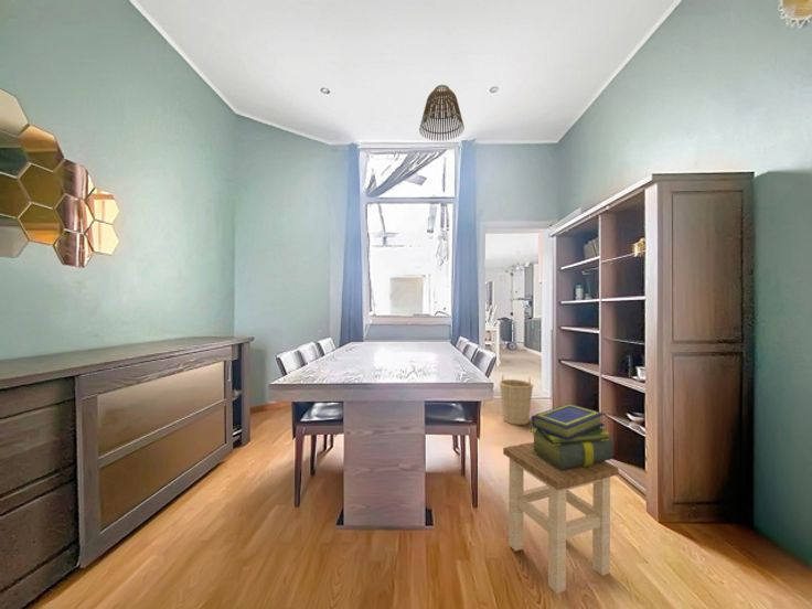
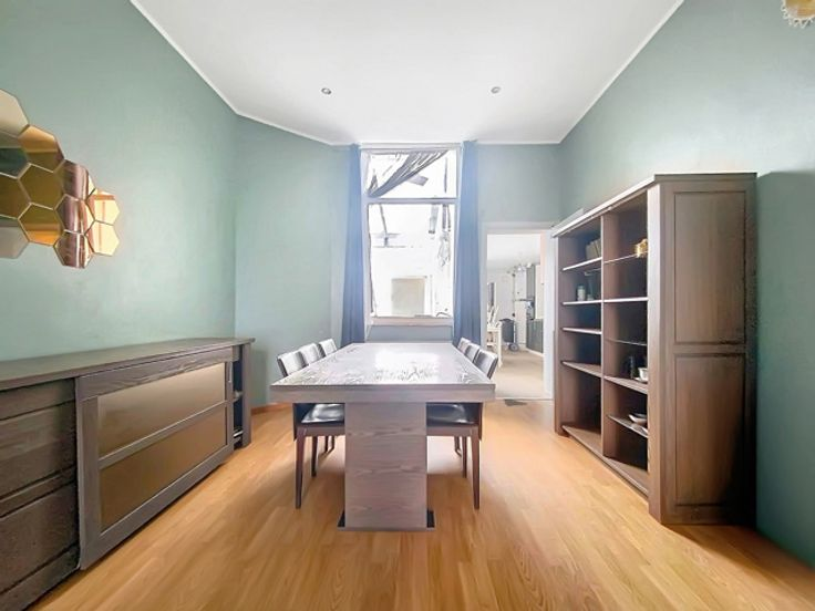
- stack of books (569, 434)
- basket (515, 397)
- lamp shade (441, 109)
- stool (556, 507)
